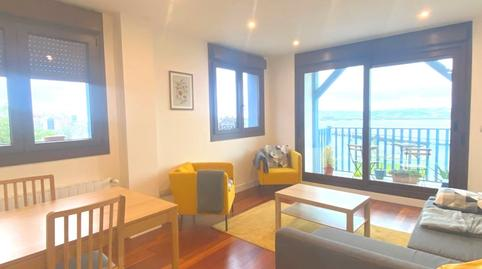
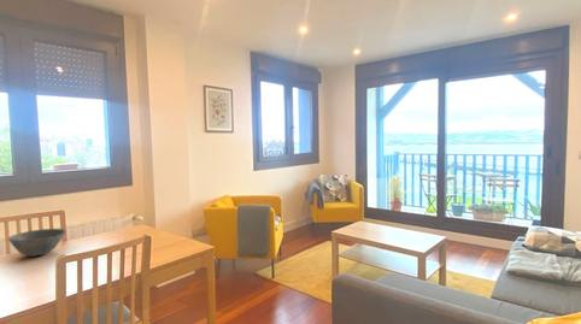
+ bowl (39, 243)
